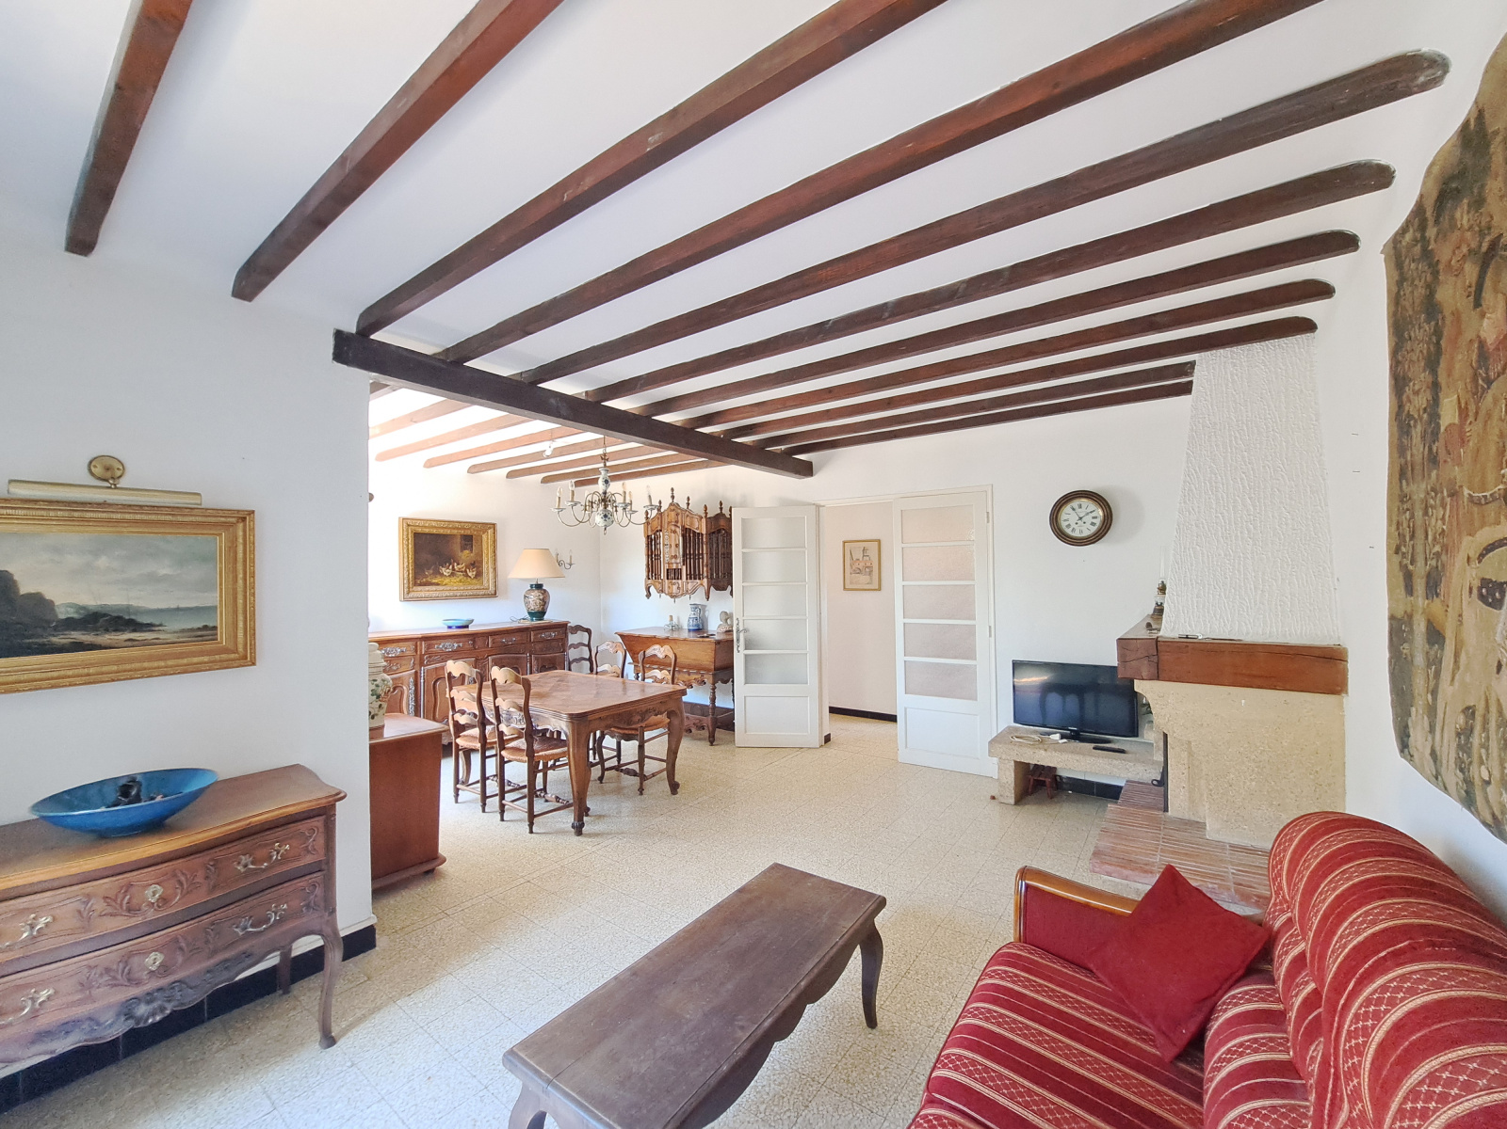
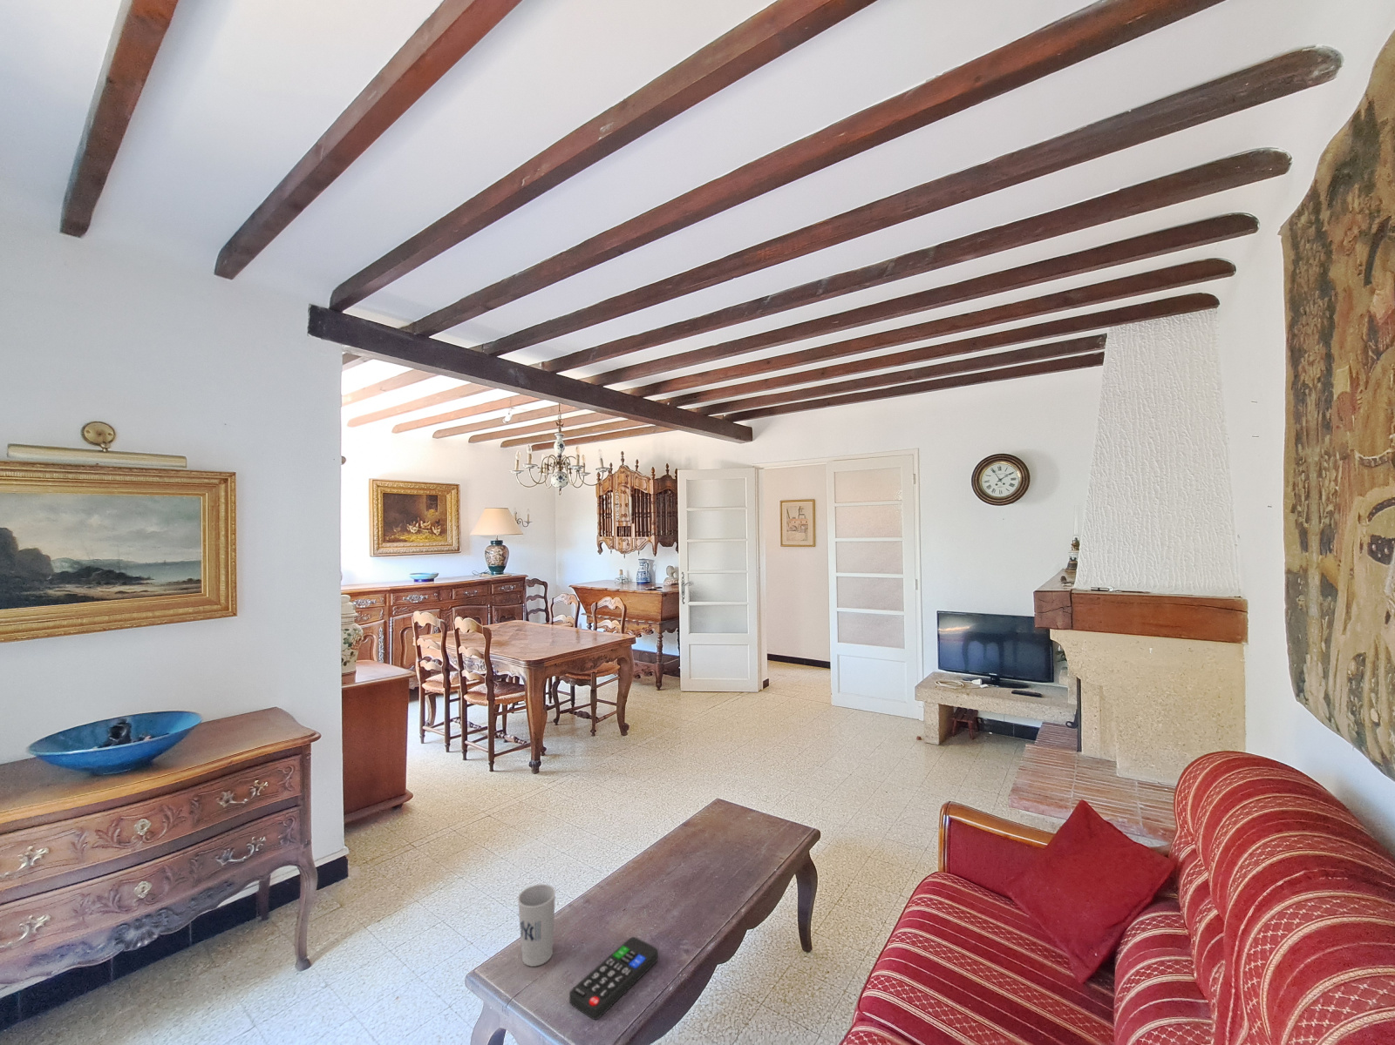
+ remote control (615, 974)
+ cup (537, 925)
